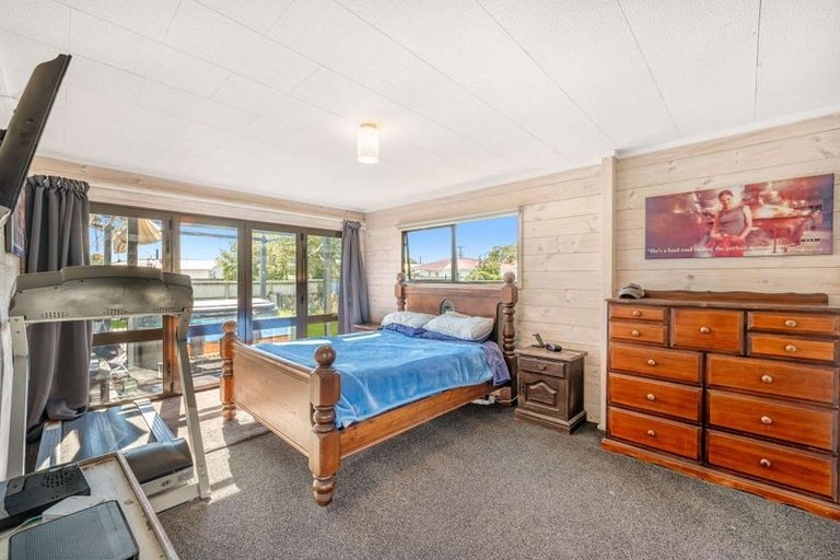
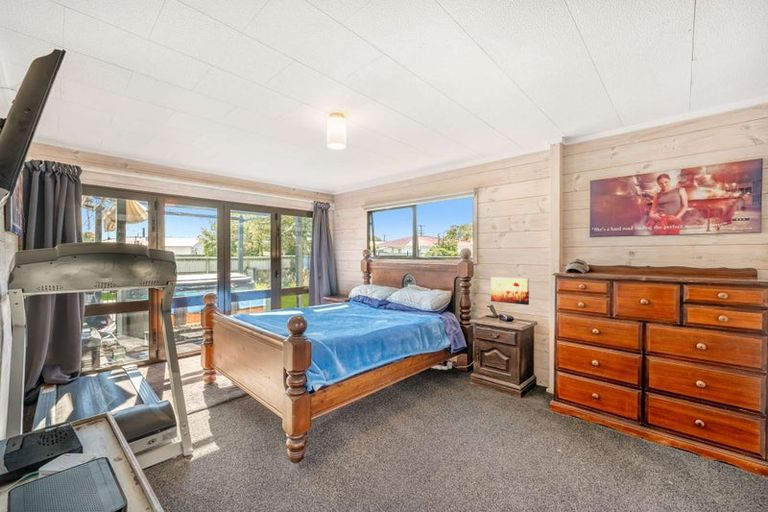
+ wall art (509, 290)
